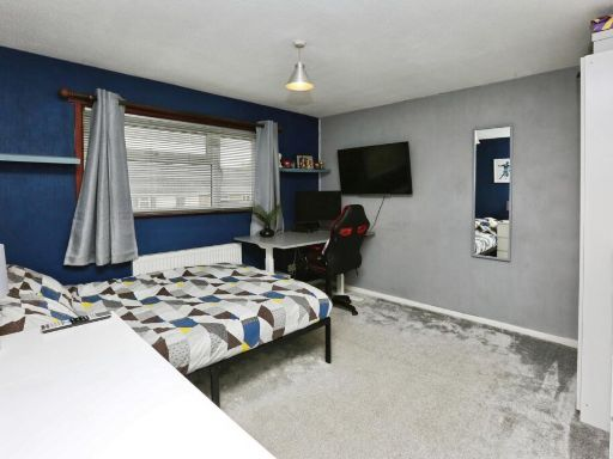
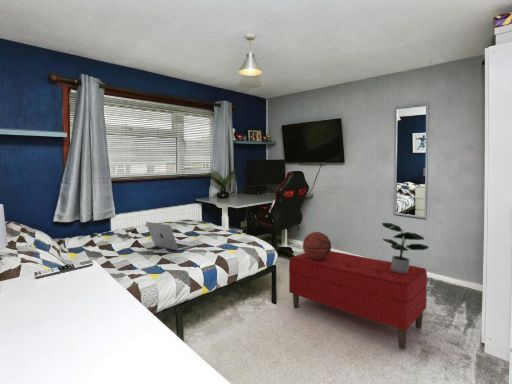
+ basketball (316, 245)
+ bench (353, 290)
+ laptop (172, 233)
+ potted plant (400, 248)
